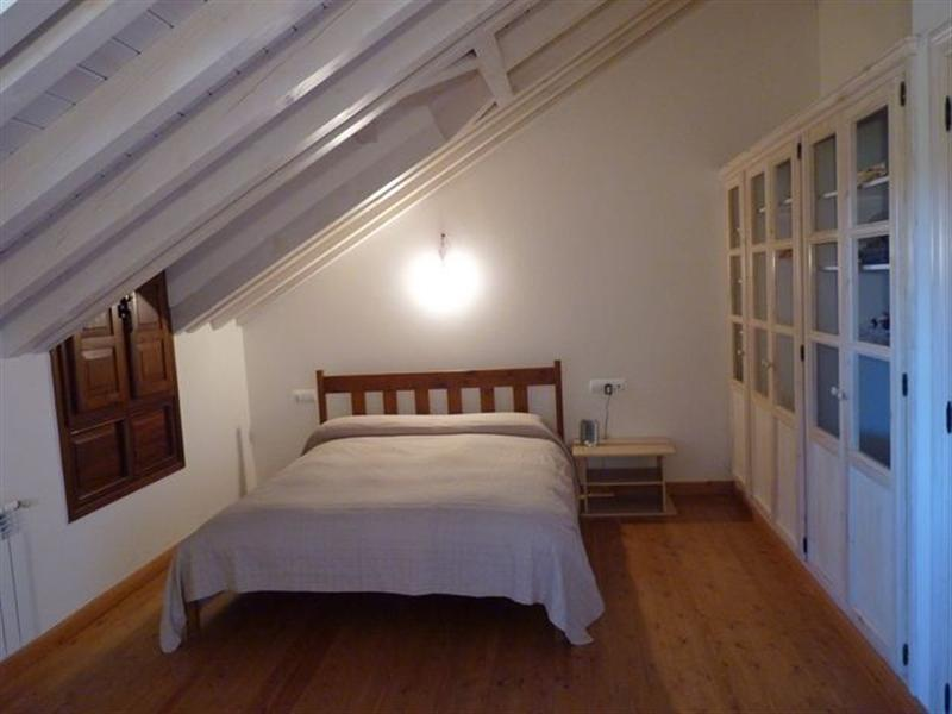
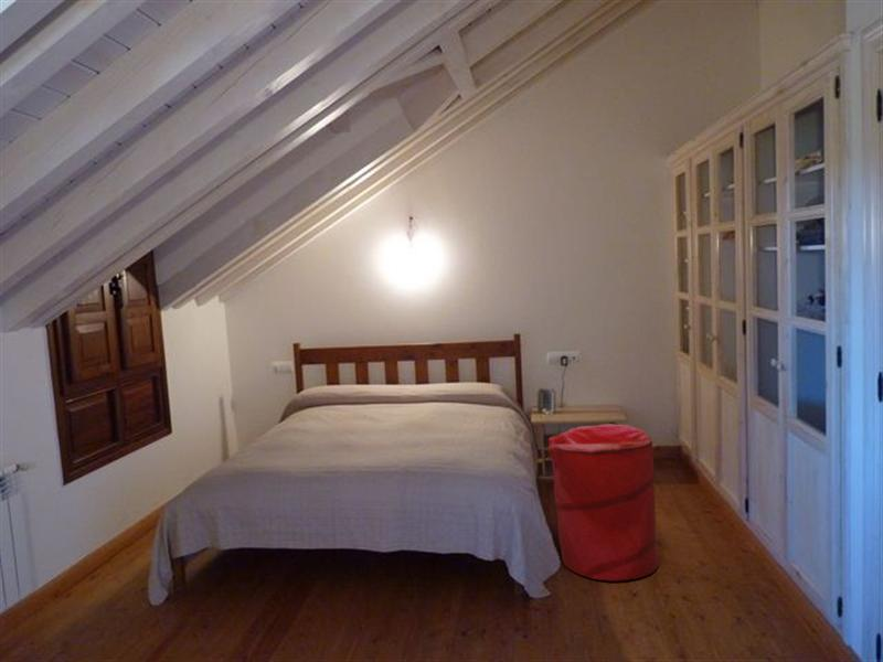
+ laundry hamper (603, 496)
